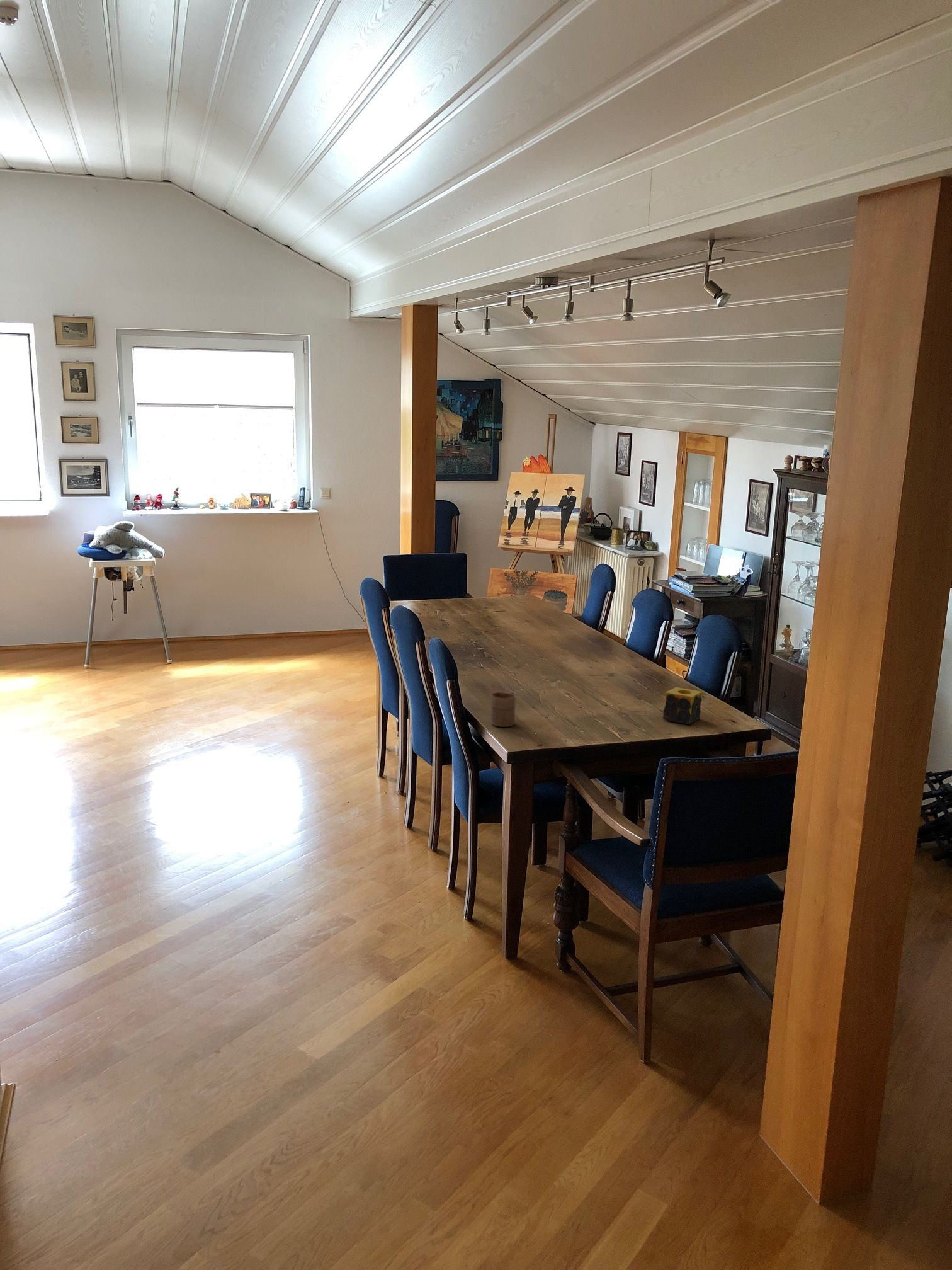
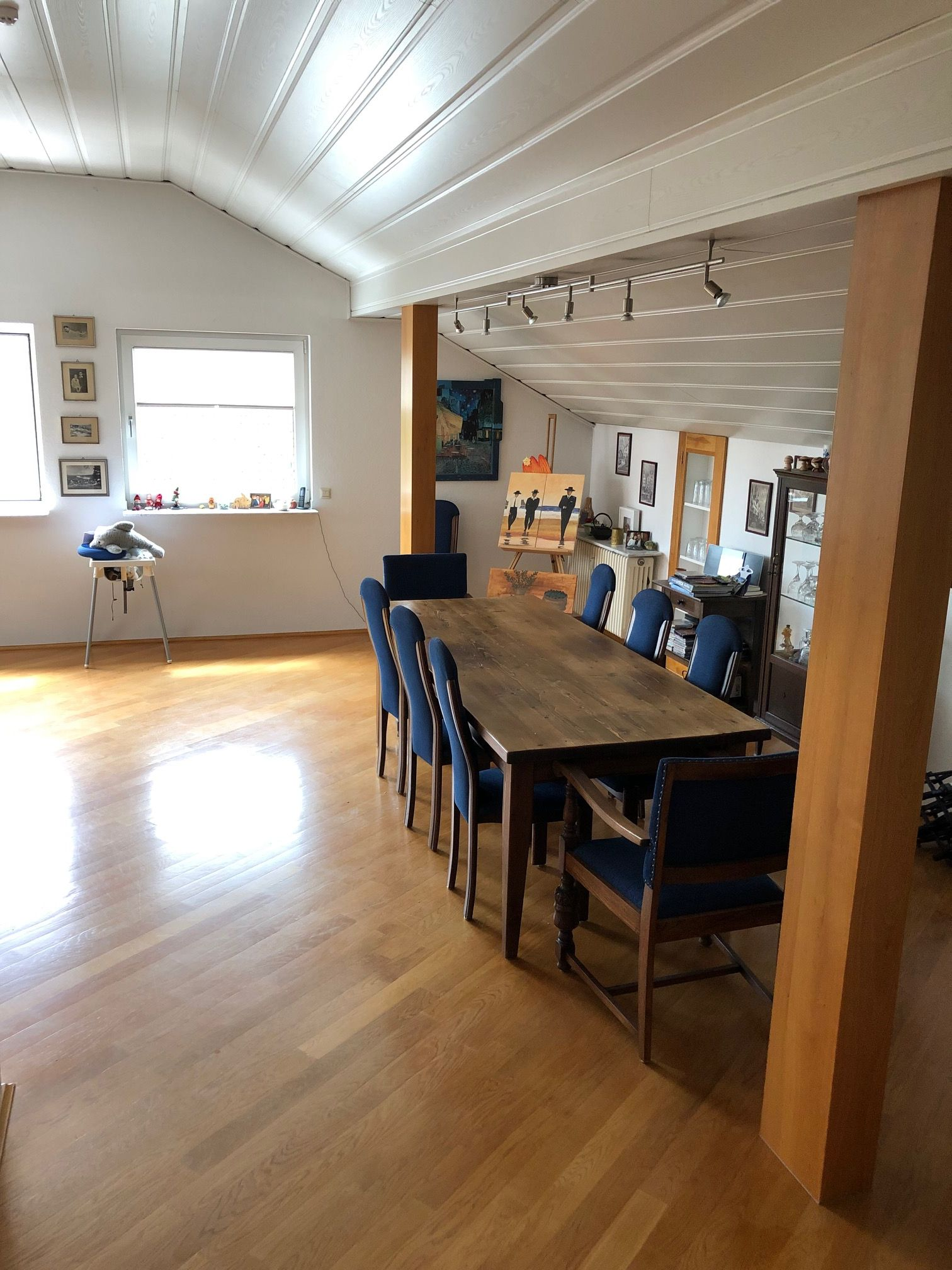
- candle (683, 706)
- cup (502, 709)
